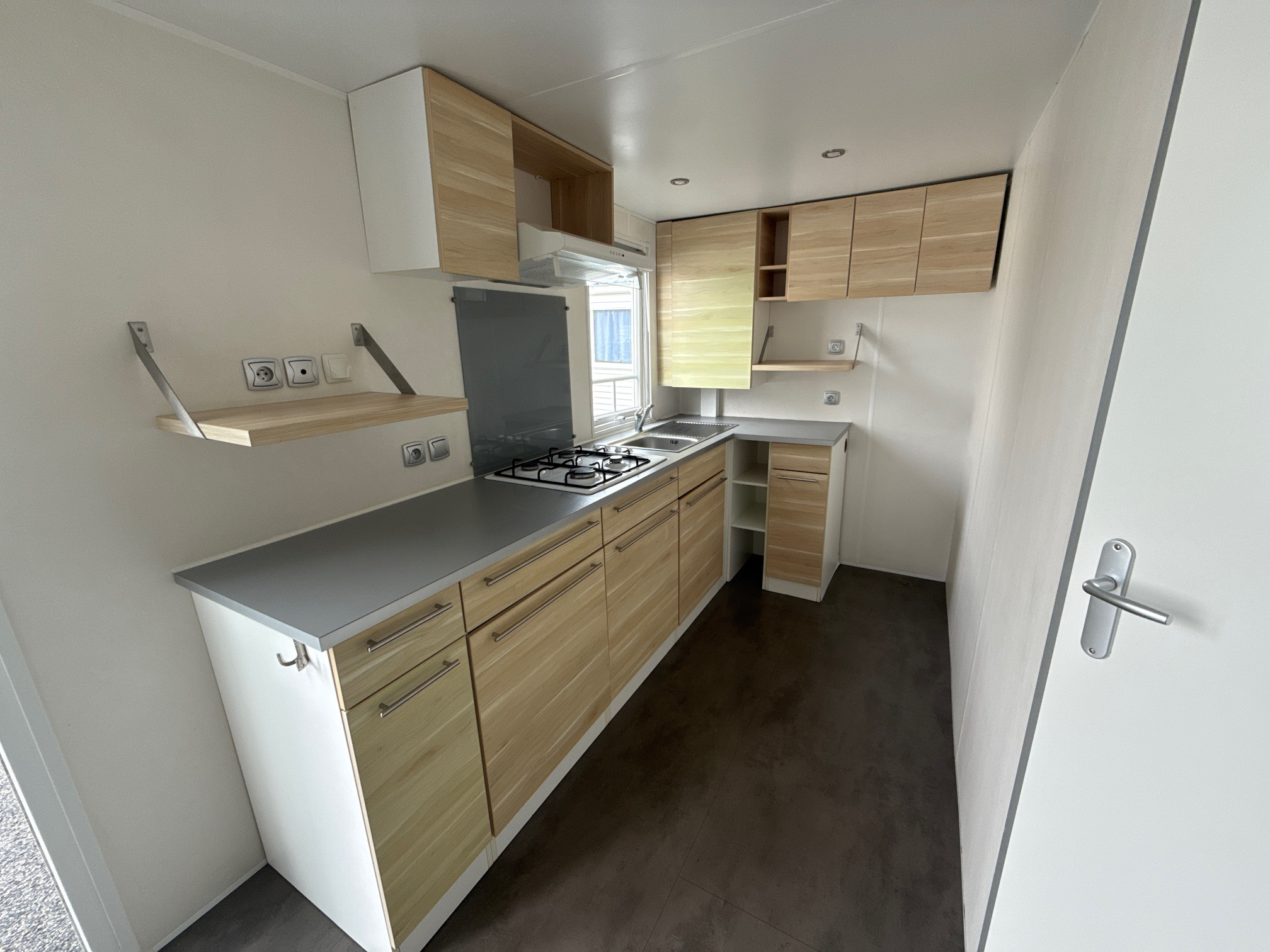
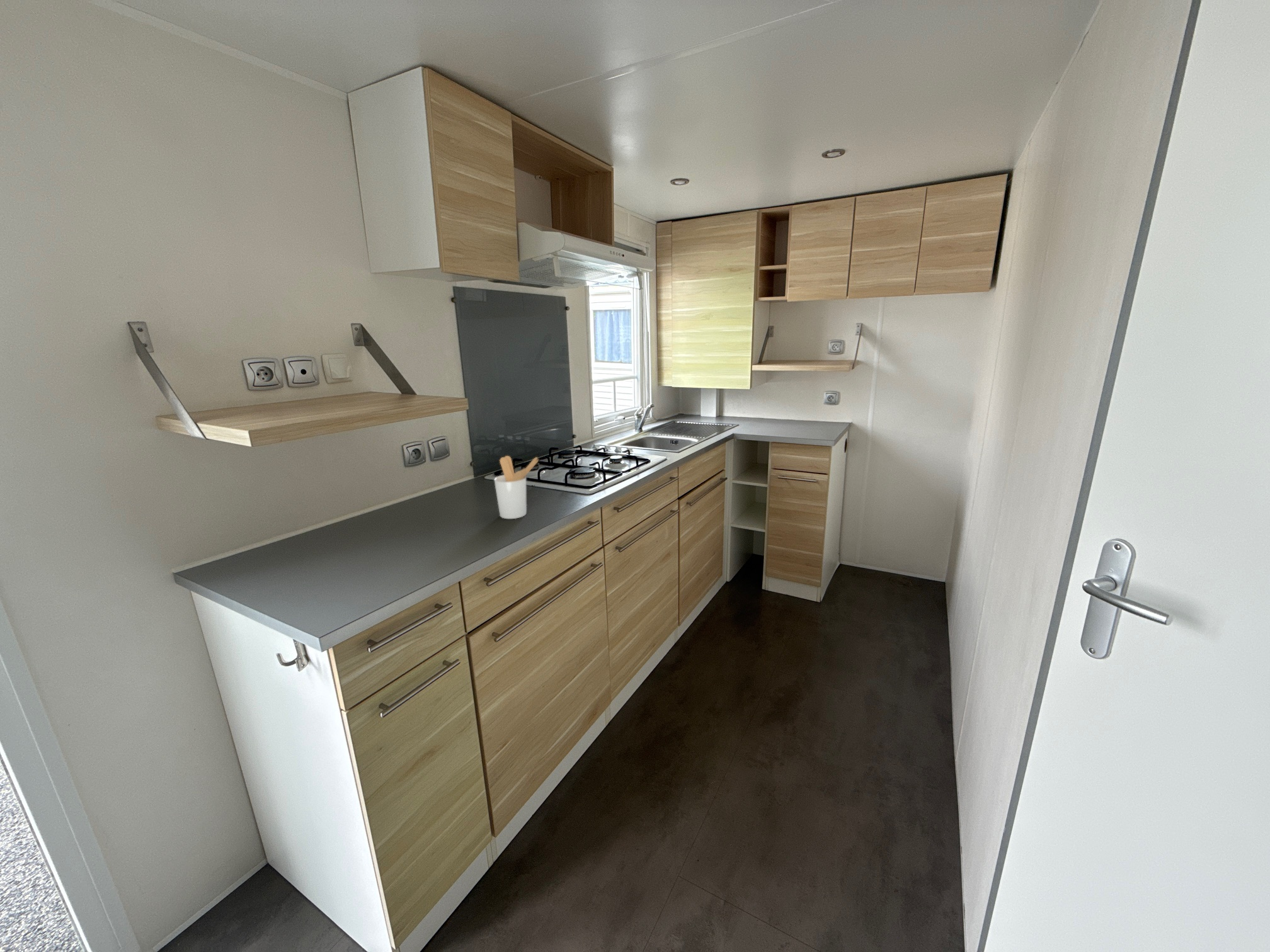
+ utensil holder (519, 486)
